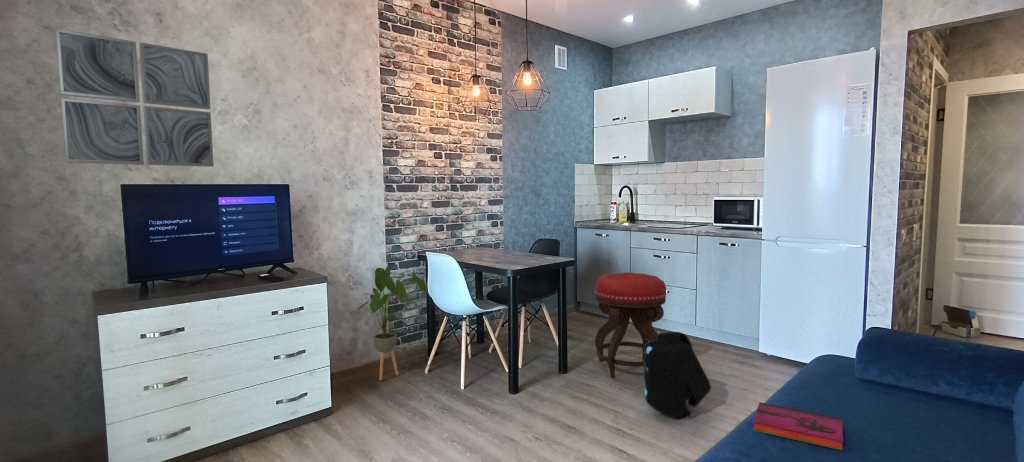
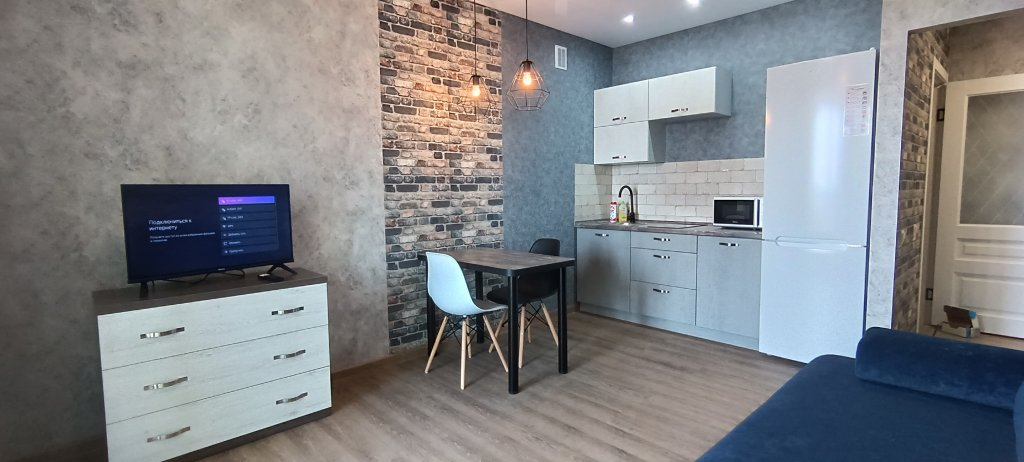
- house plant (387, 319)
- hardback book (797, 424)
- backpack (675, 371)
- stool (628, 322)
- wall art (139, 105)
